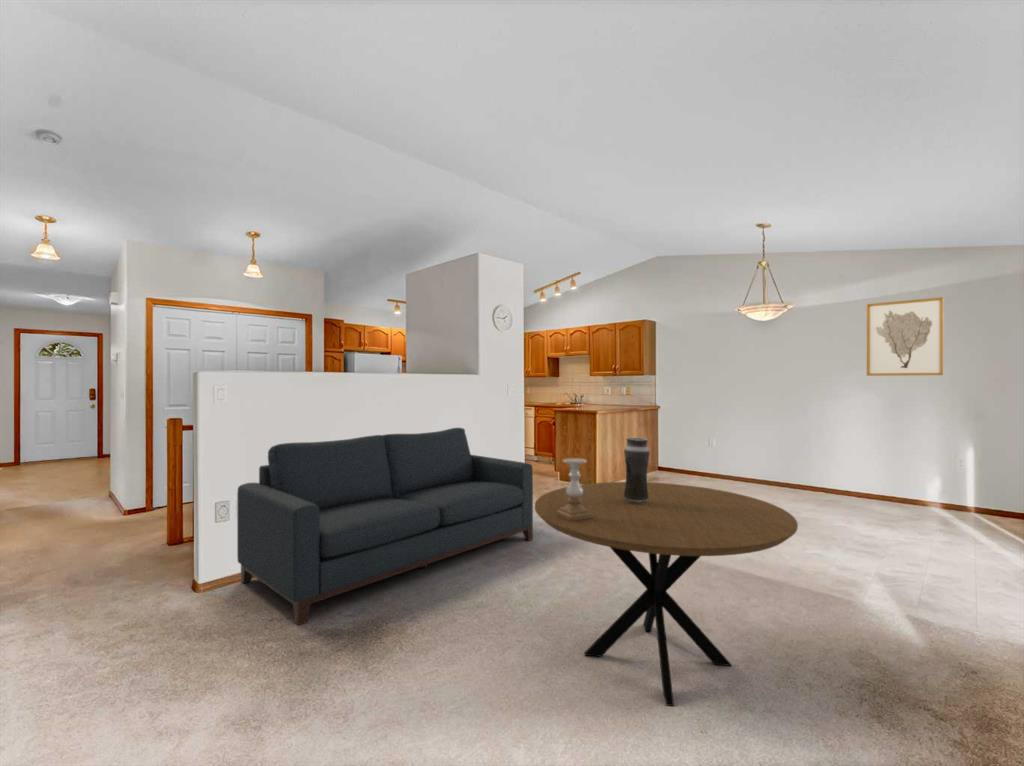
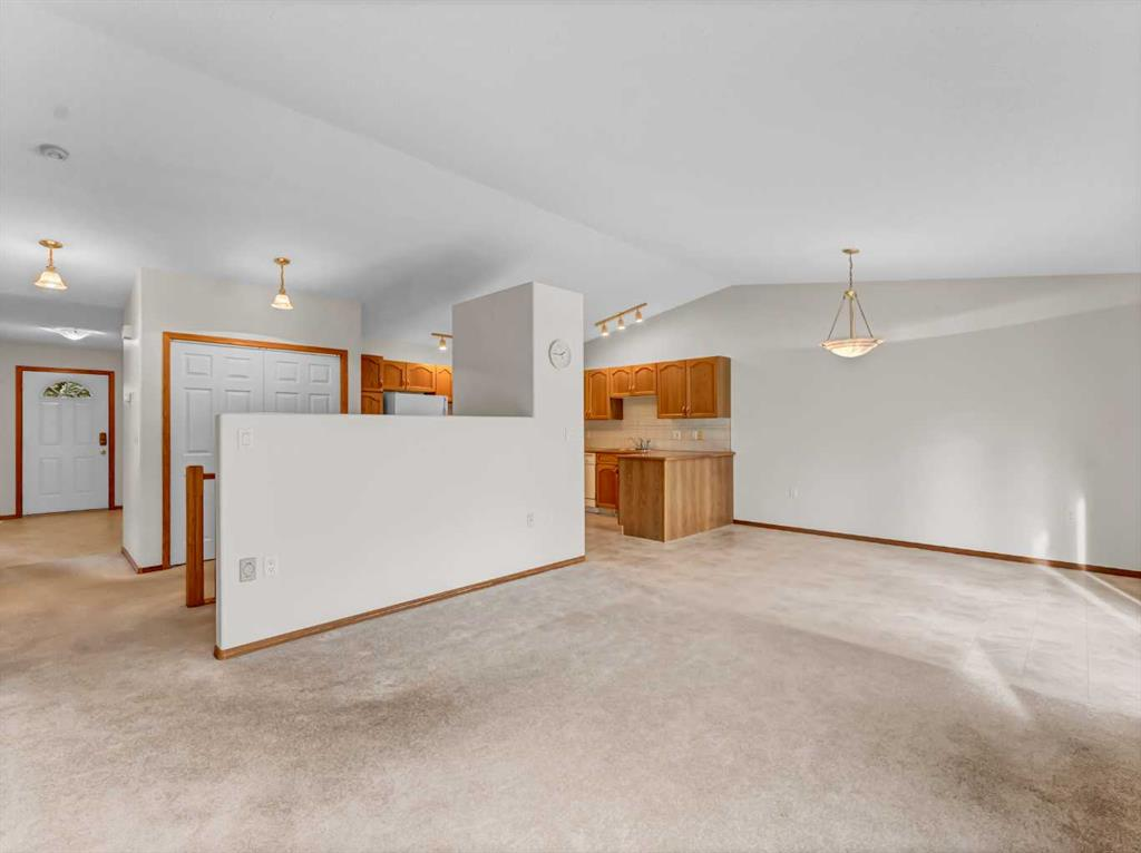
- wall art (903, 338)
- sofa (404, 497)
- vase (636, 469)
- candle holder (574, 487)
- dining table (656, 582)
